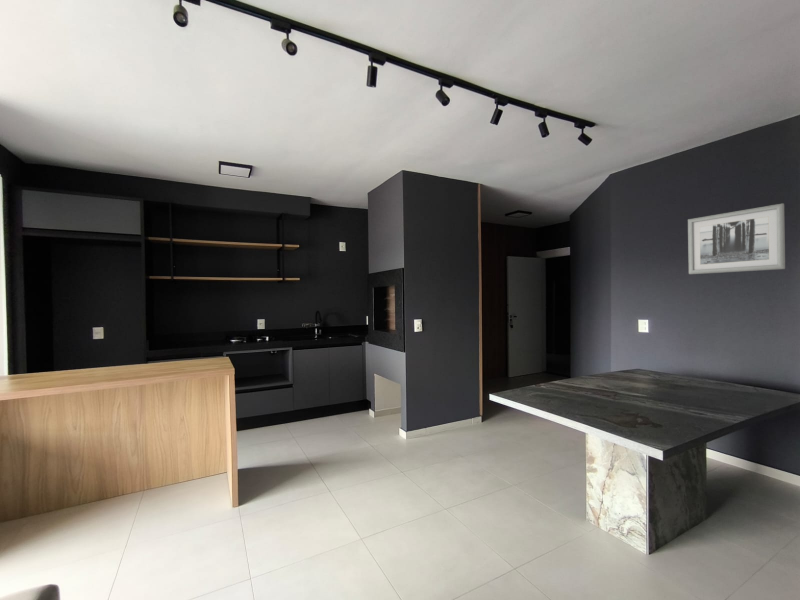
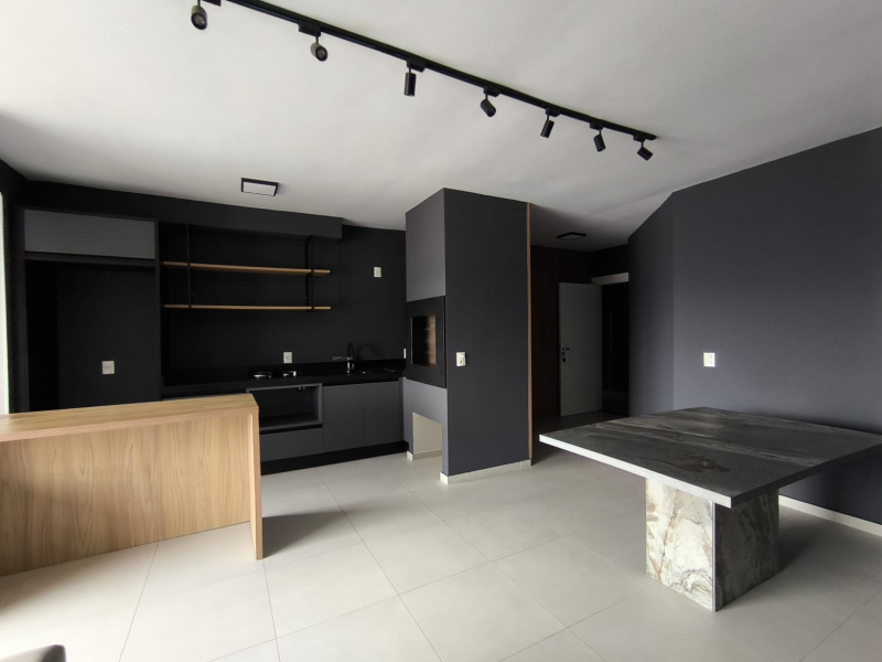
- wall art (732, 242)
